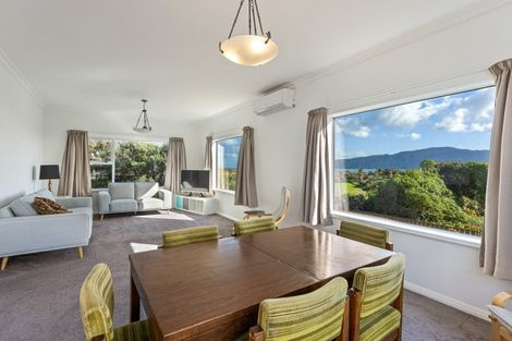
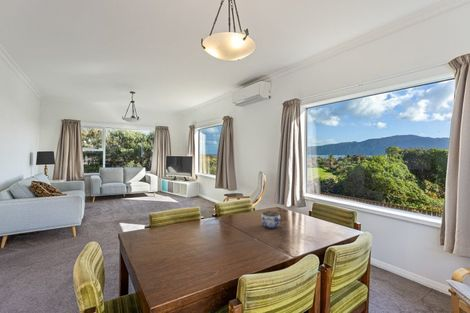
+ jar (270, 219)
